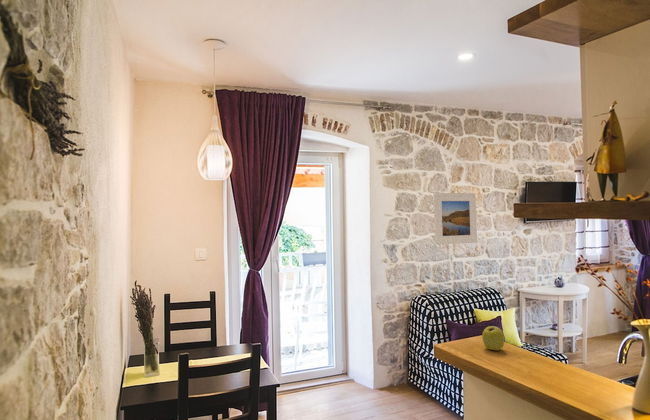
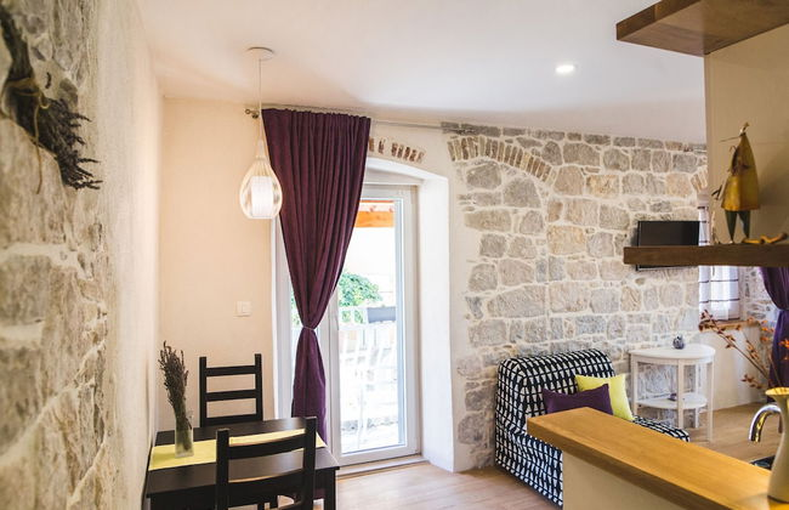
- apple (493, 336)
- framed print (455, 218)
